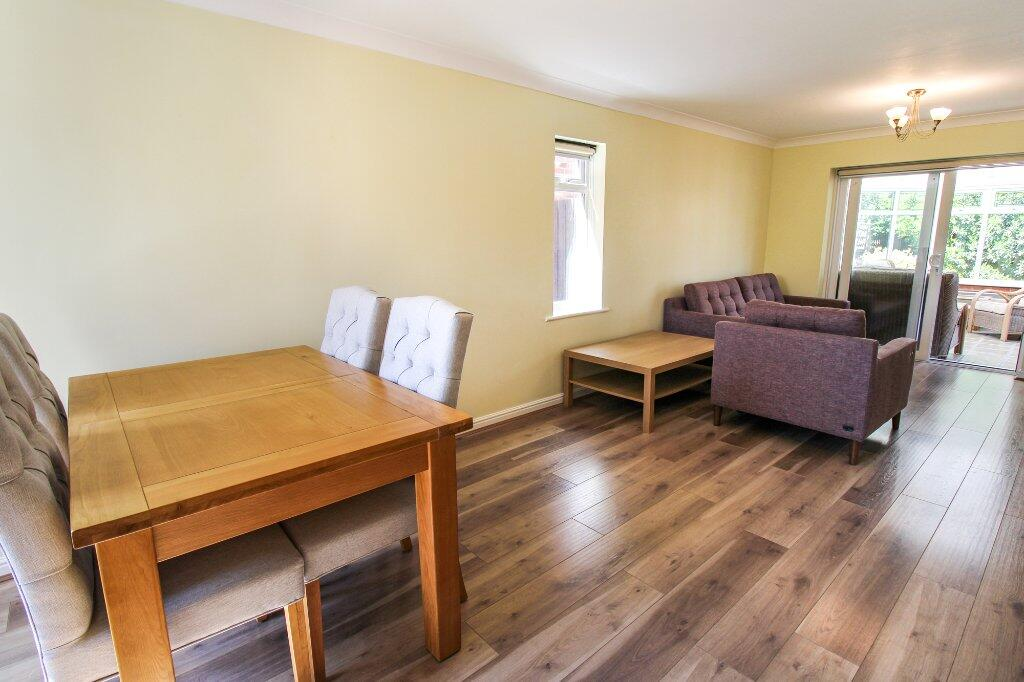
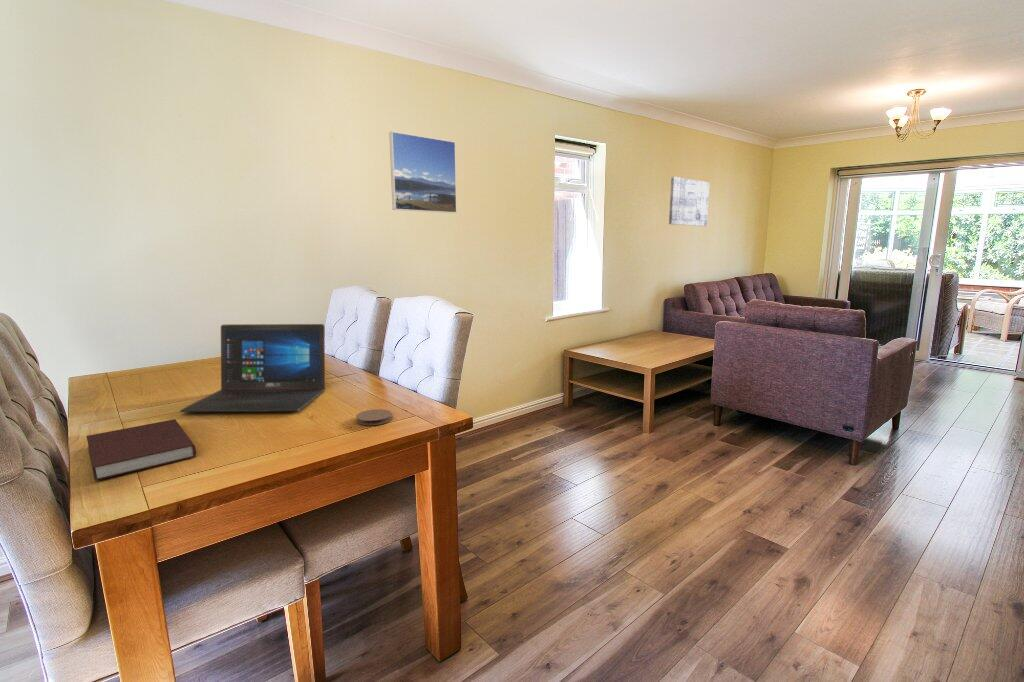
+ wall art (689, 202)
+ laptop (257, 365)
+ coaster (374, 417)
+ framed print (424, 174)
+ notebook (140, 445)
